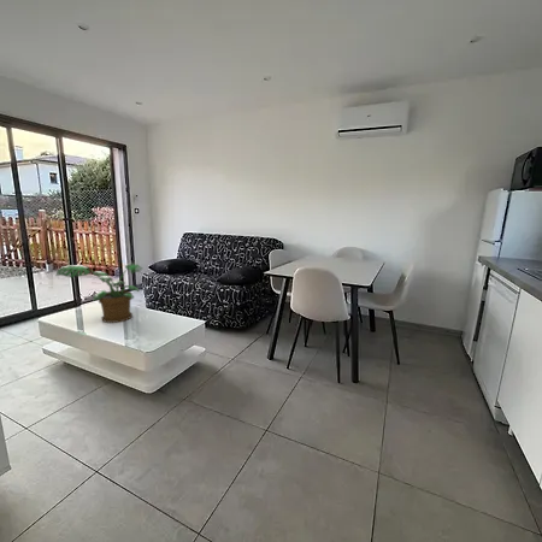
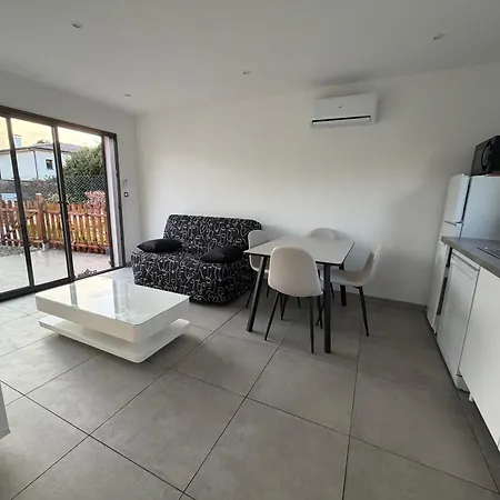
- potted plant (107, 291)
